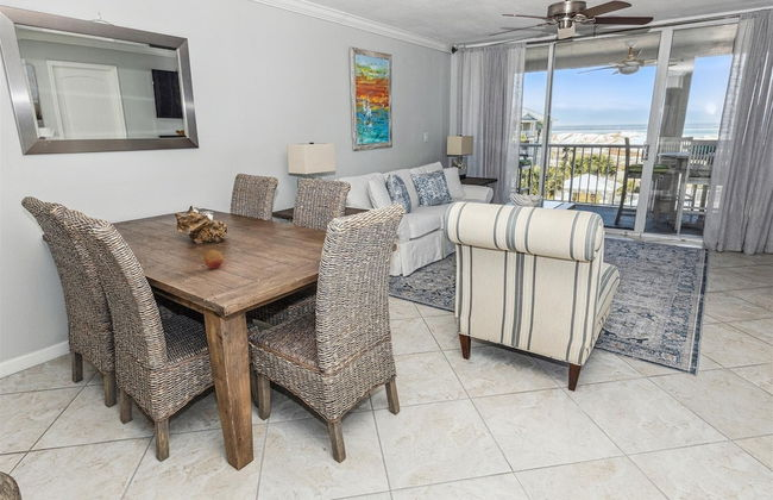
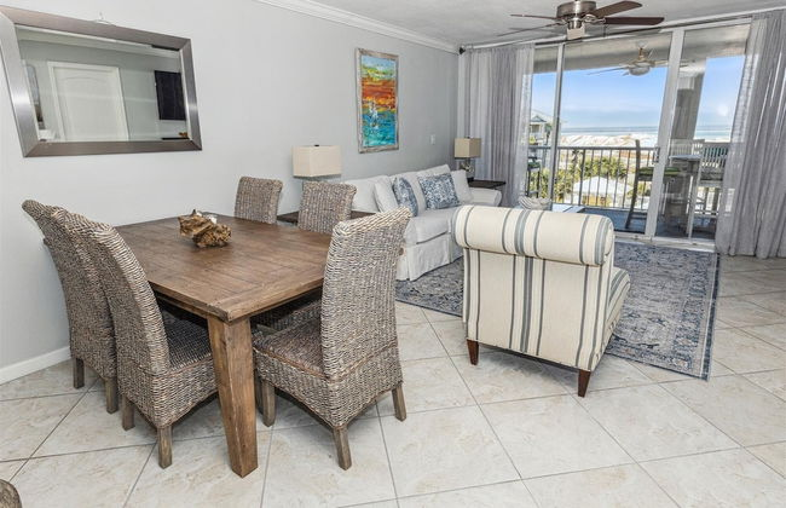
- fruit (213, 258)
